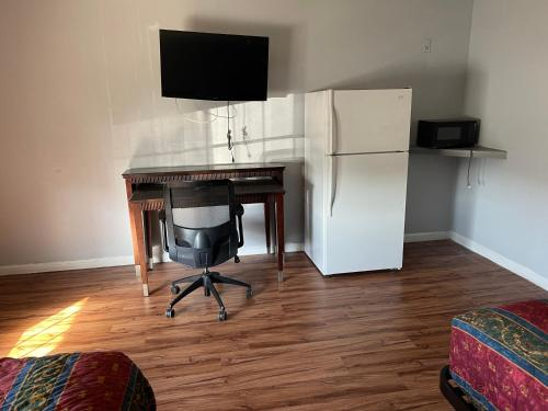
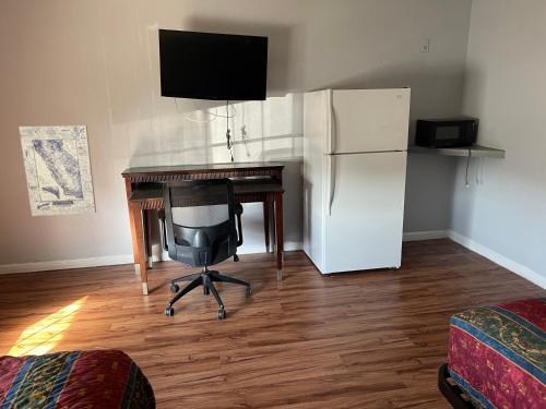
+ wall art (59, 170)
